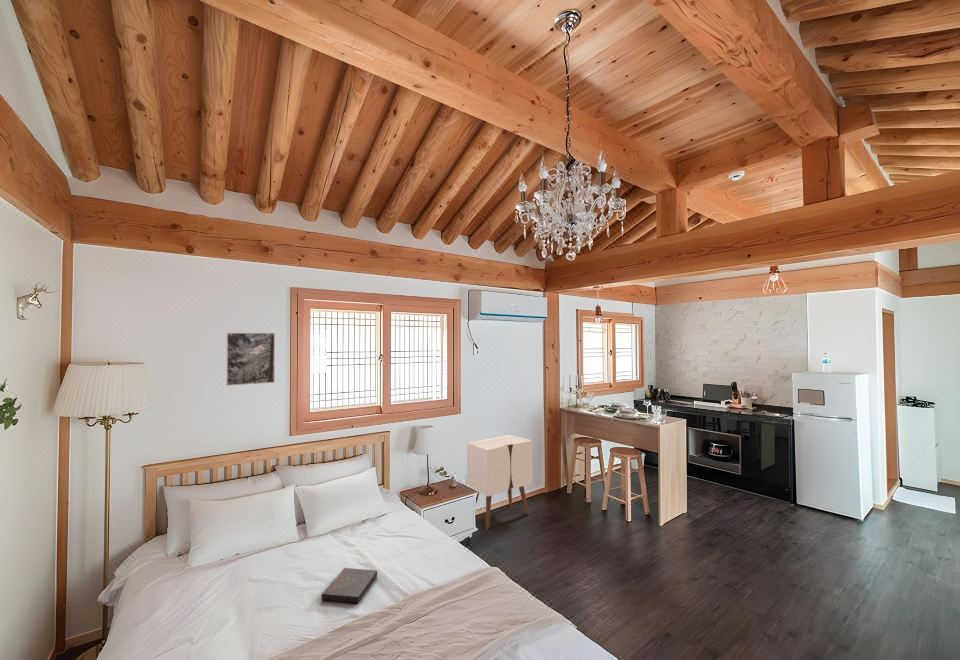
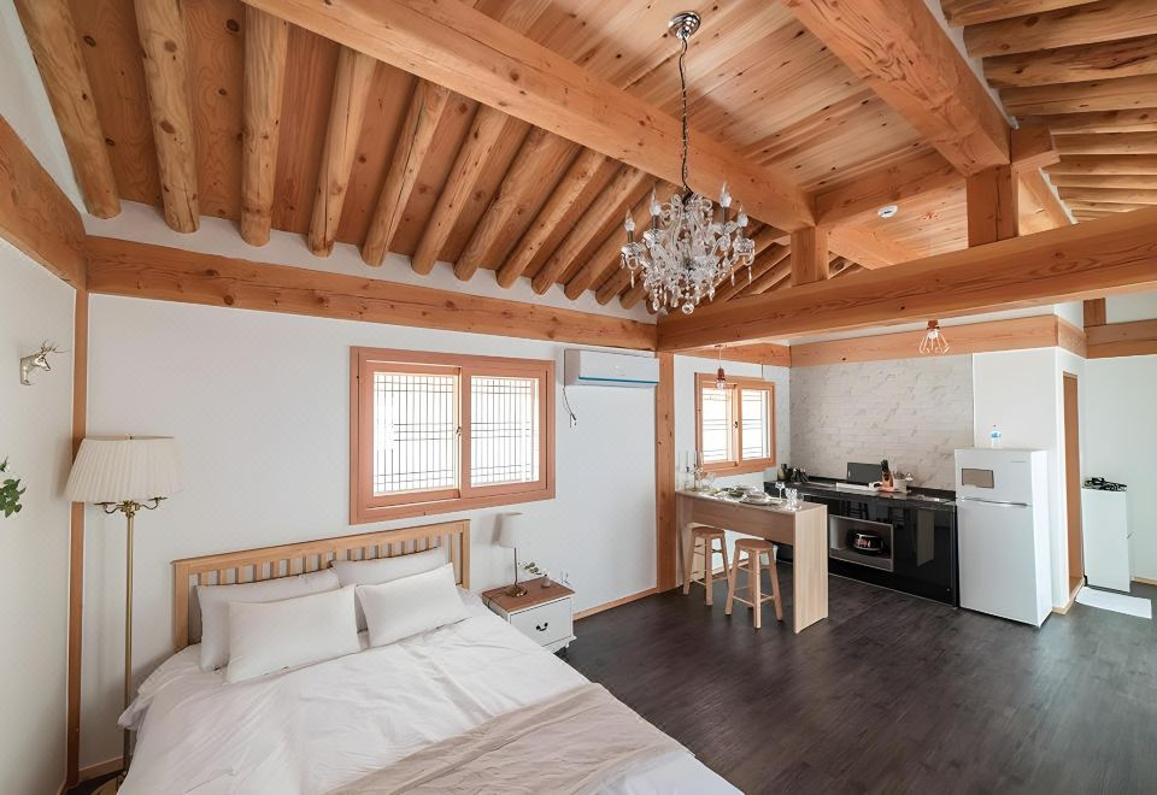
- book (350, 584)
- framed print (251, 358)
- cabinet (500, 479)
